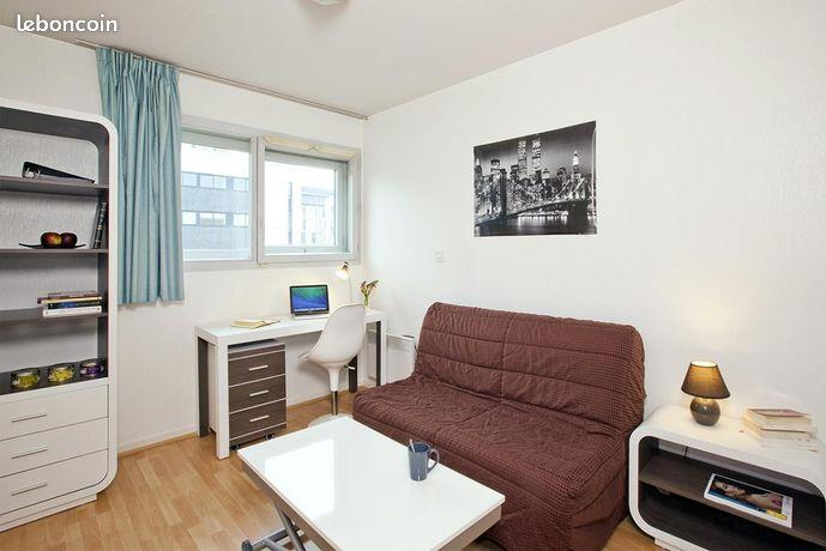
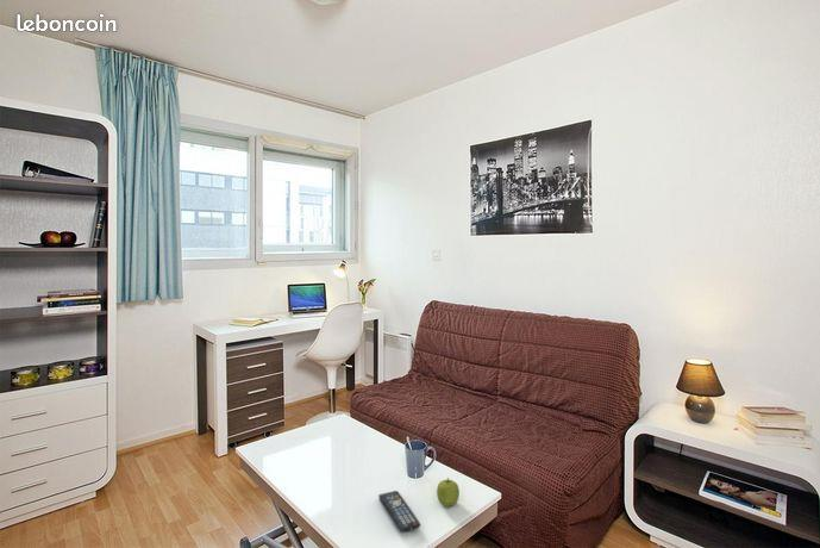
+ fruit (447, 491)
+ remote control (398, 509)
